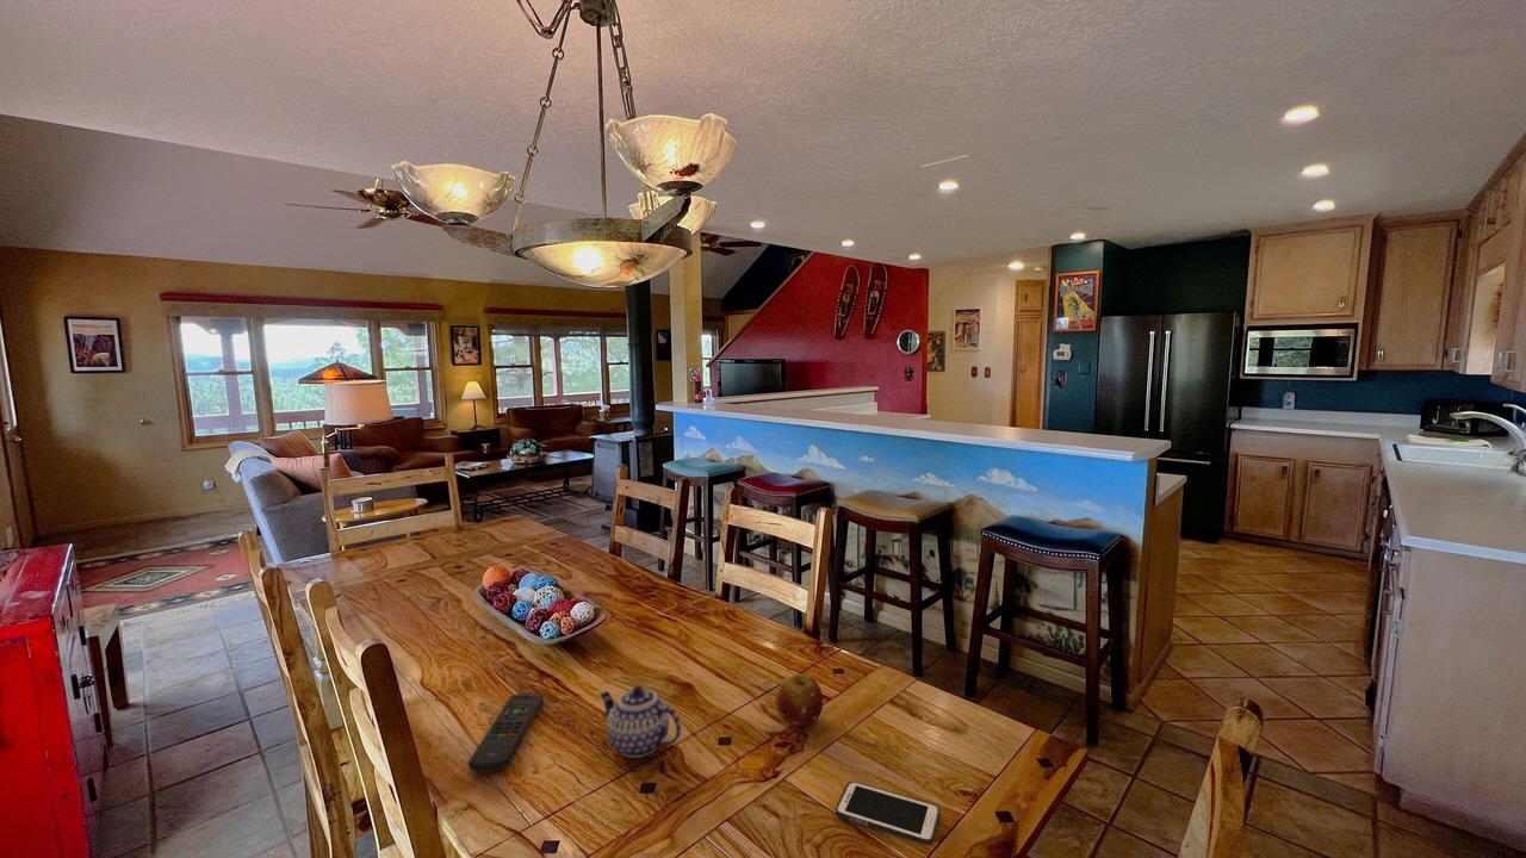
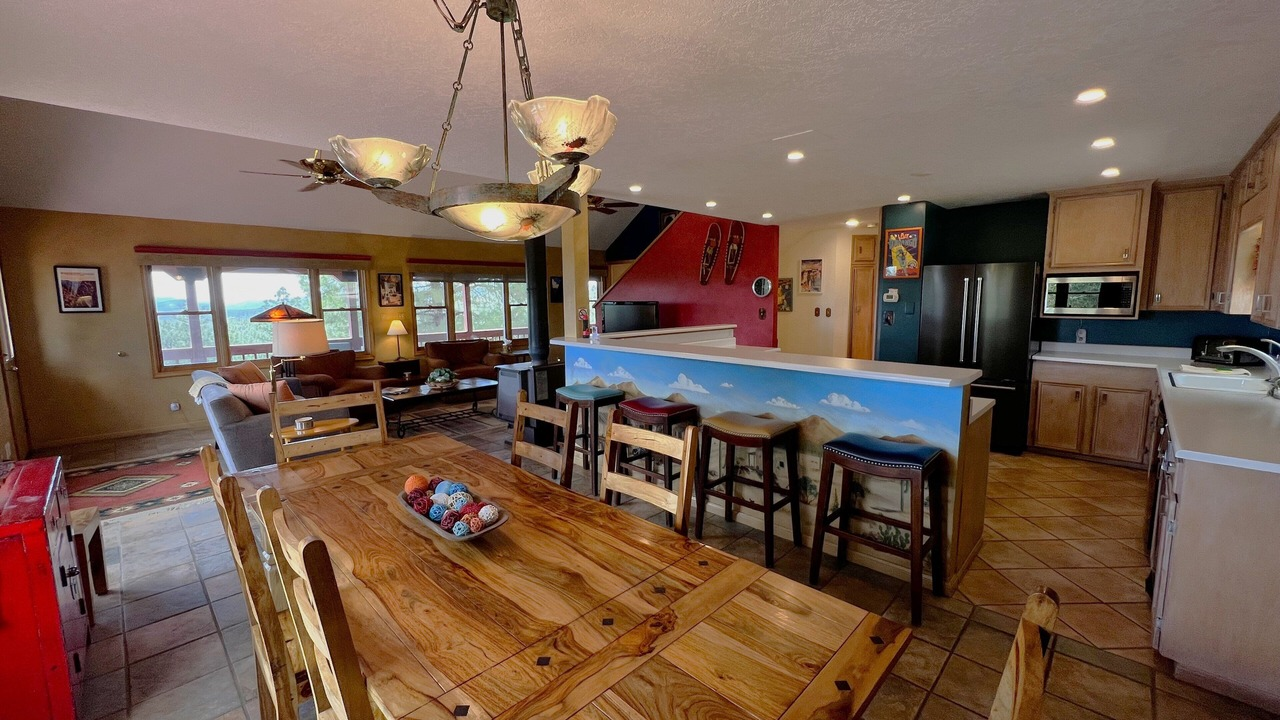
- teapot (638, 716)
- cell phone (887, 810)
- remote control (509, 727)
- fruit (799, 700)
